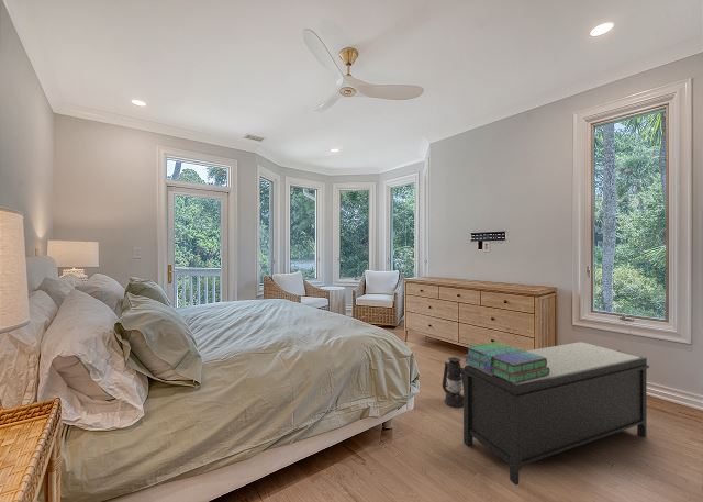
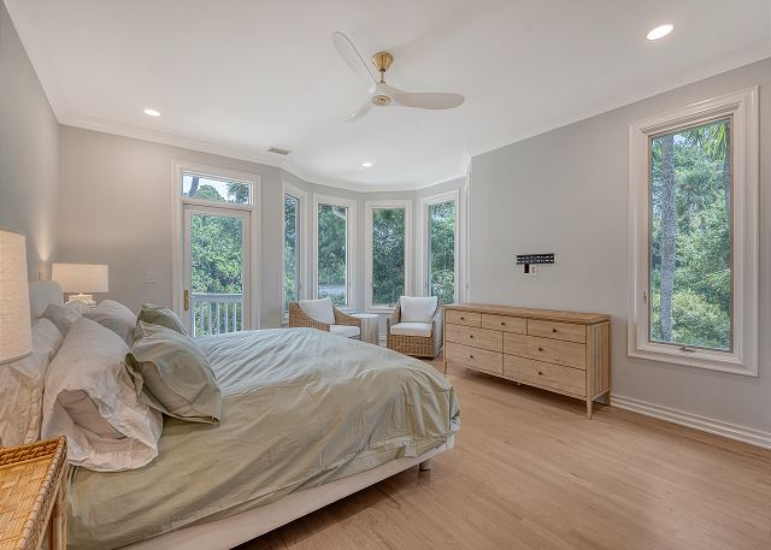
- stack of books (504, 359)
- lantern (455, 379)
- bench (556, 399)
